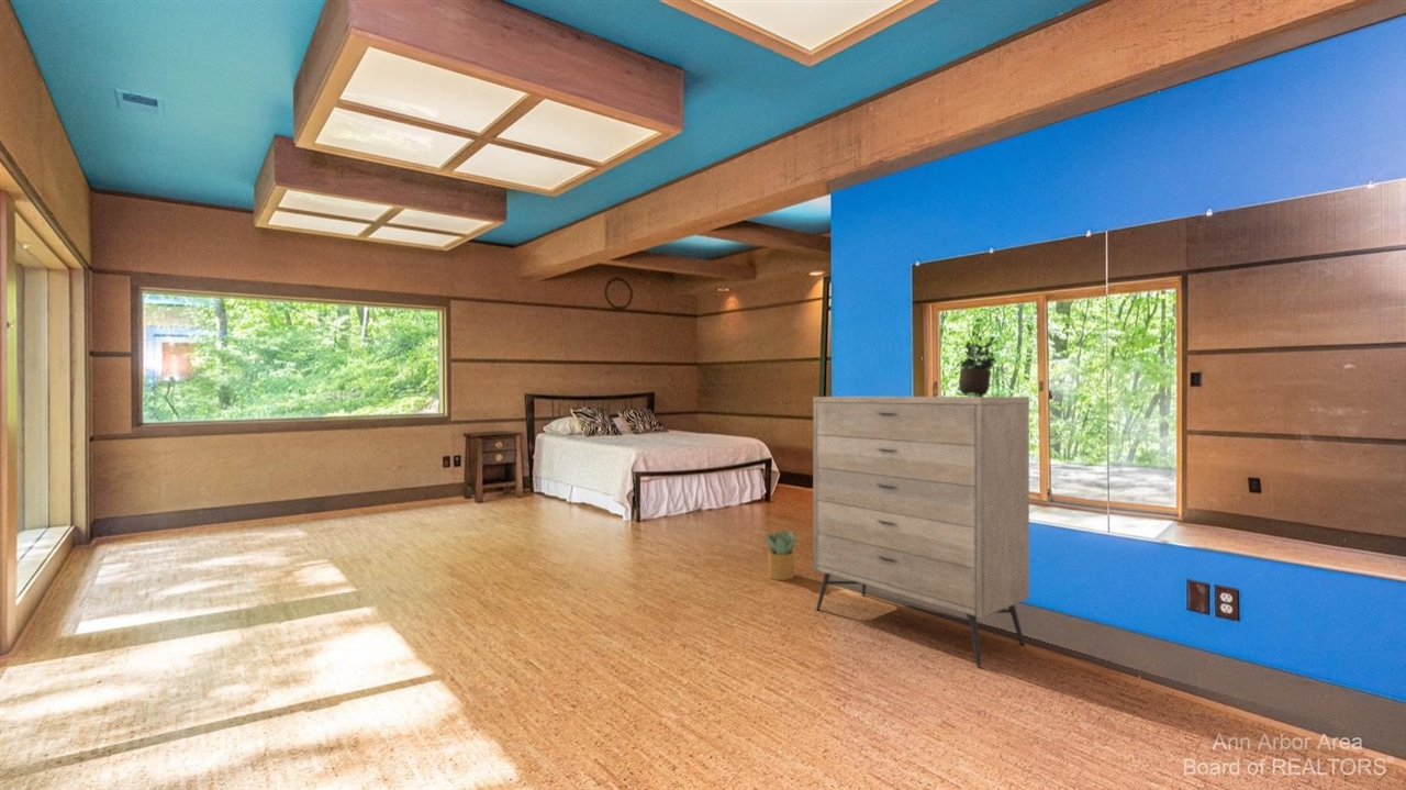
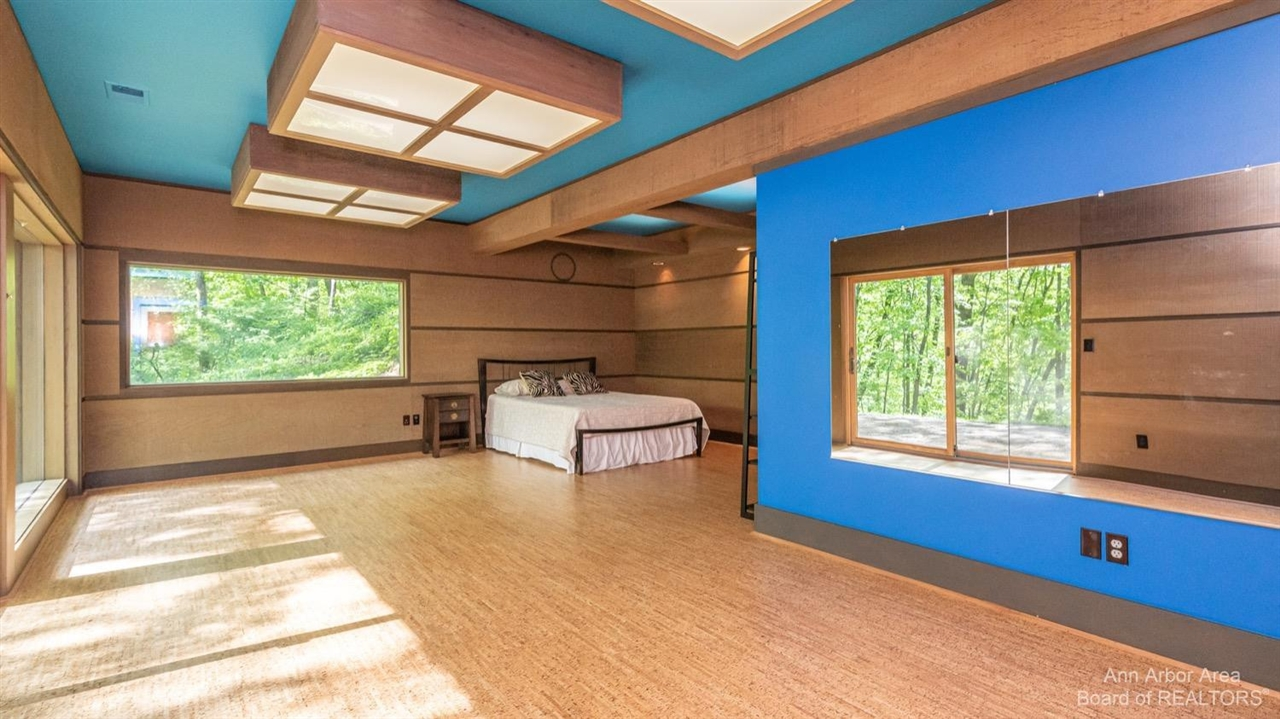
- potted plant (978, 360)
- potted plant (779, 554)
- dresser (912, 511)
